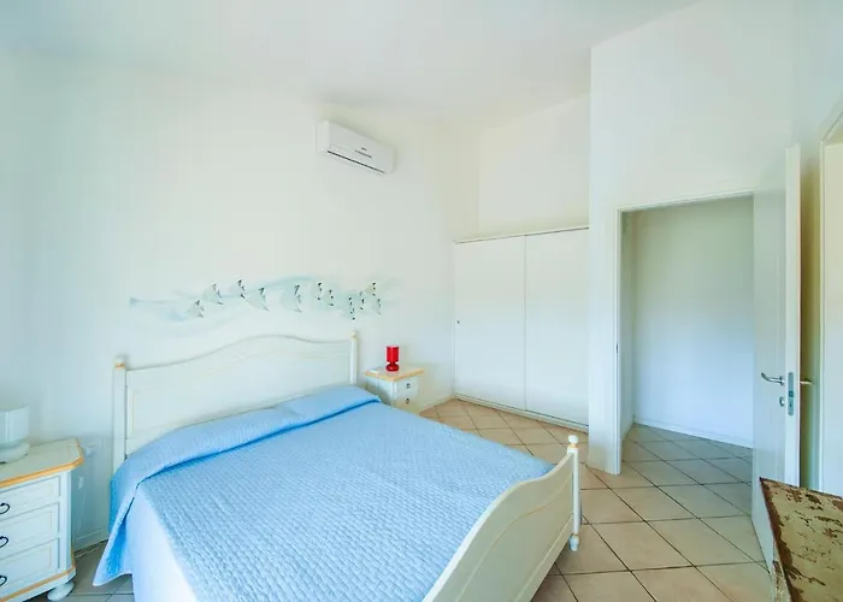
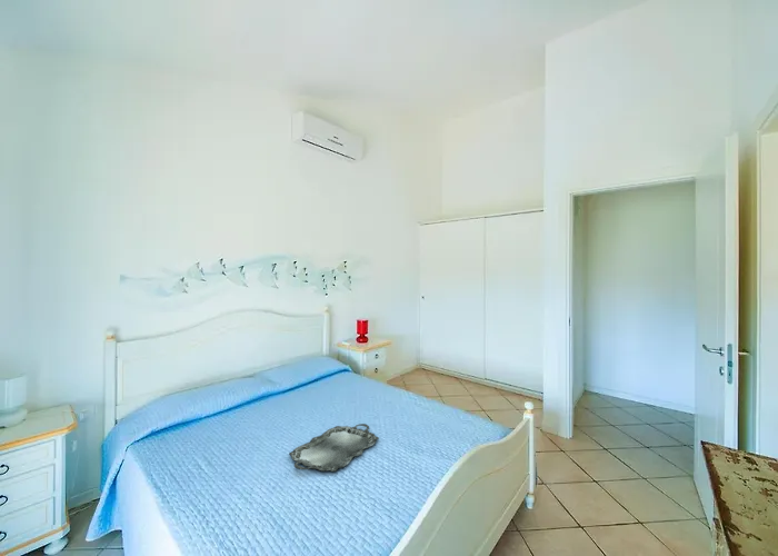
+ serving tray (336, 445)
